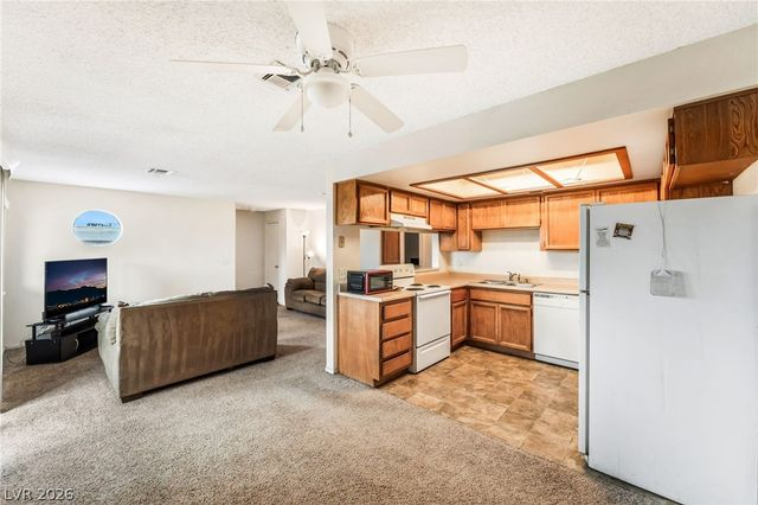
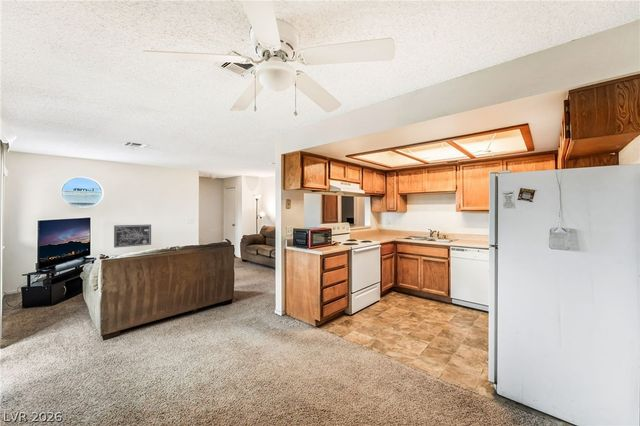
+ wall art (133, 235)
